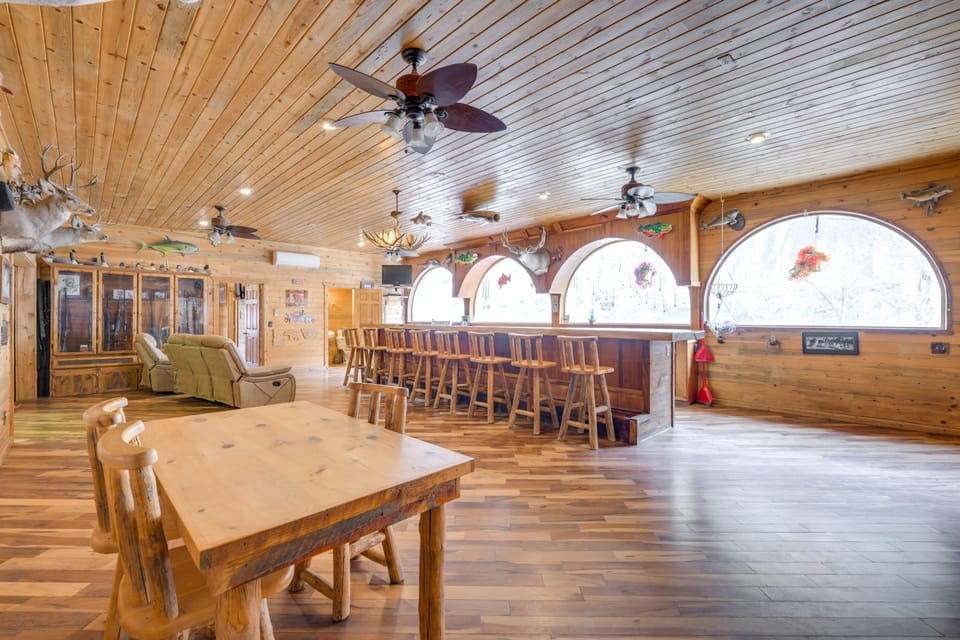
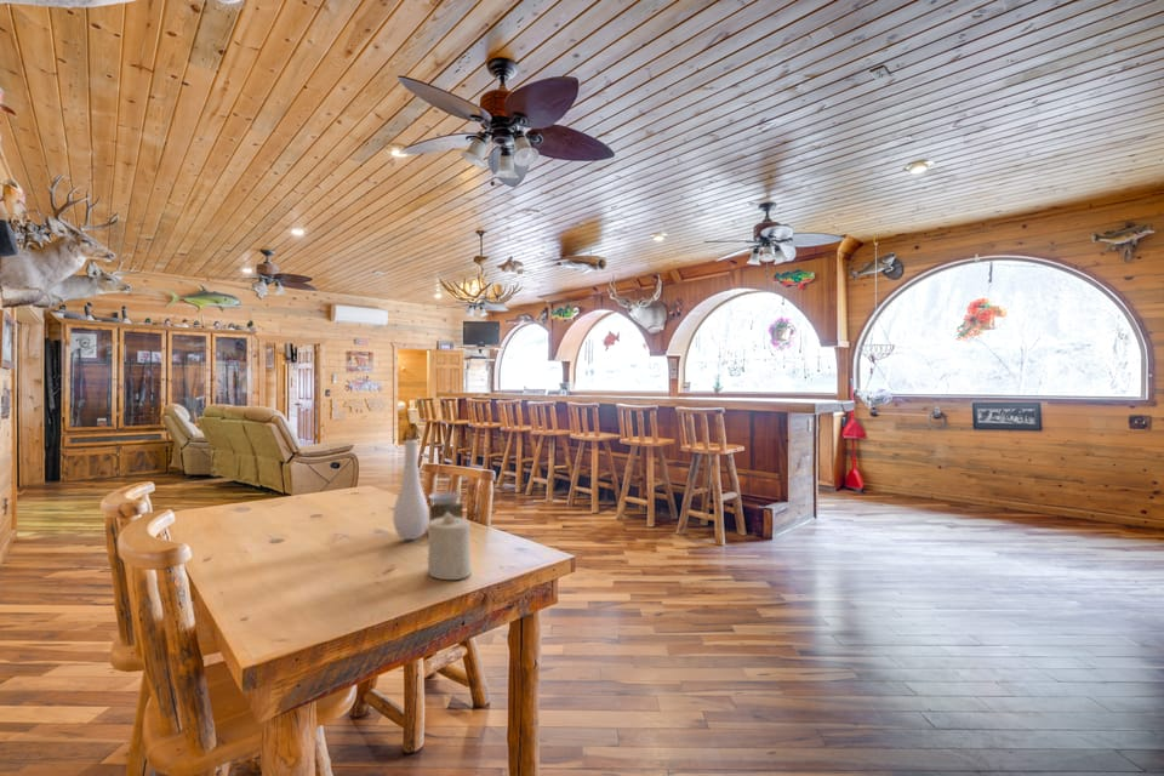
+ candle (450, 542)
+ vase (421, 486)
